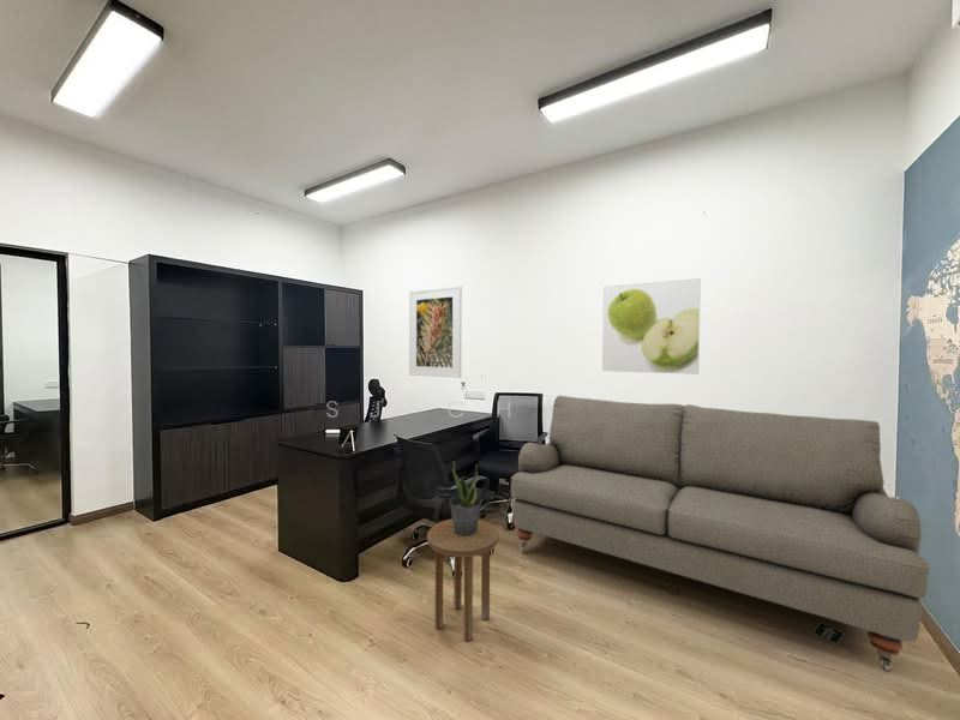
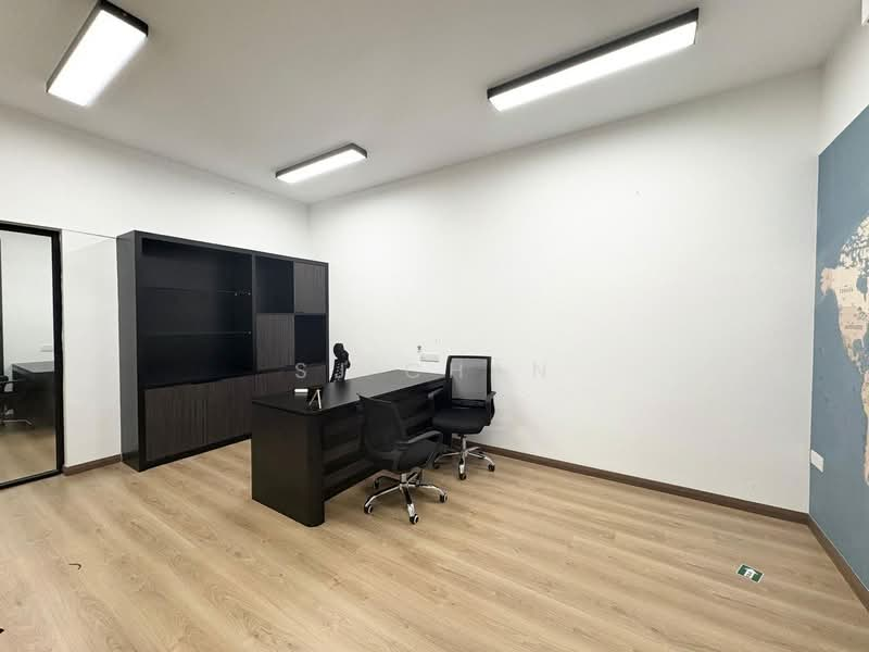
- side table (461, 576)
- sofa (678, 486)
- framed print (433, 332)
- potted plant (466, 494)
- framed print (648, 328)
